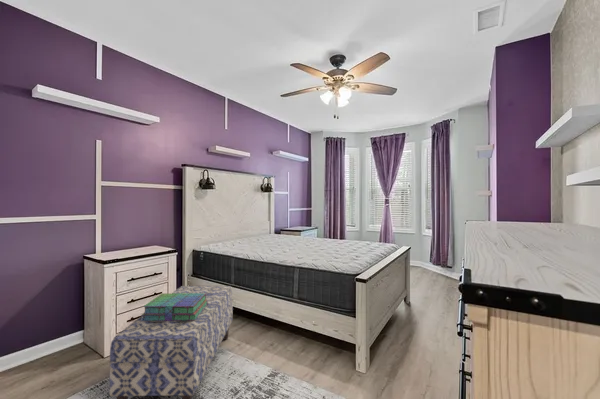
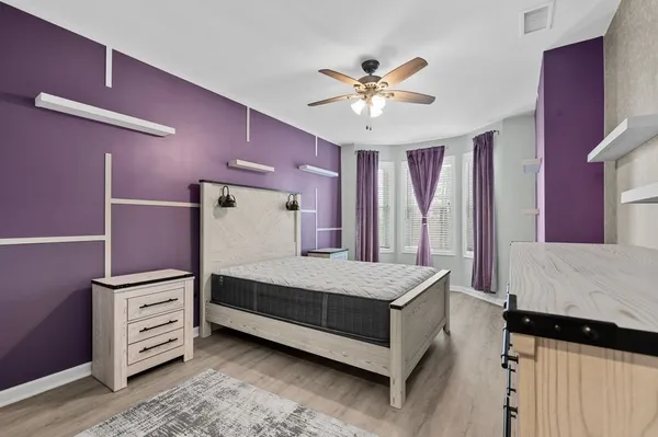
- bench (185, 337)
- stack of books (176, 305)
